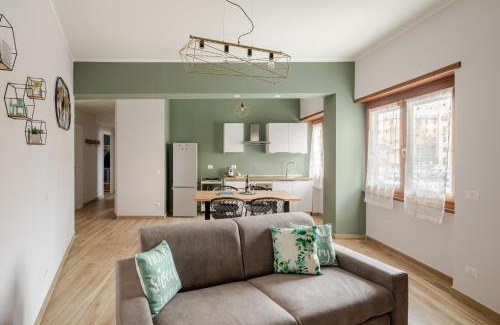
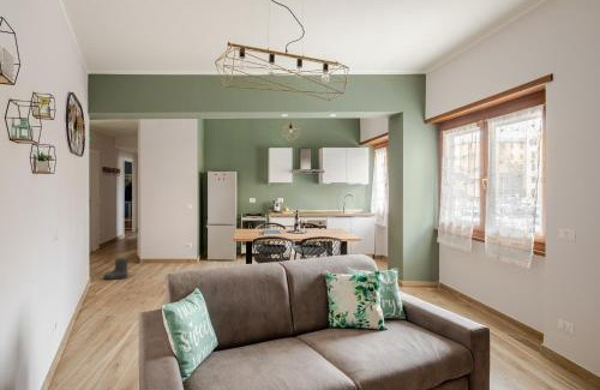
+ boots (115, 268)
